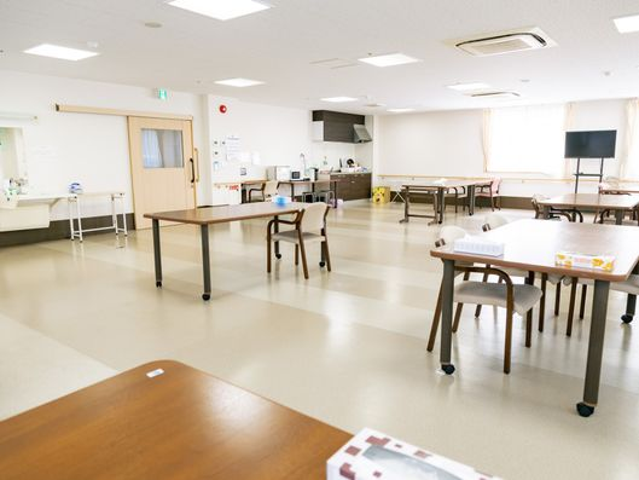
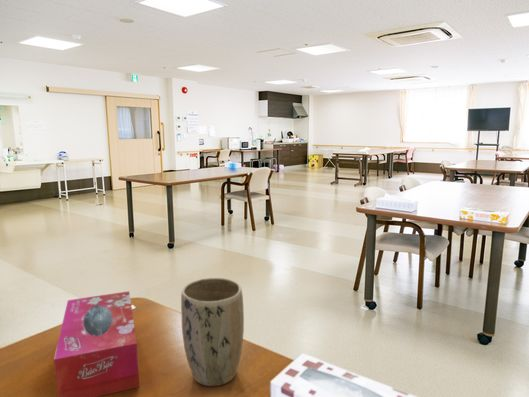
+ plant pot (213, 331)
+ tissue box (99, 338)
